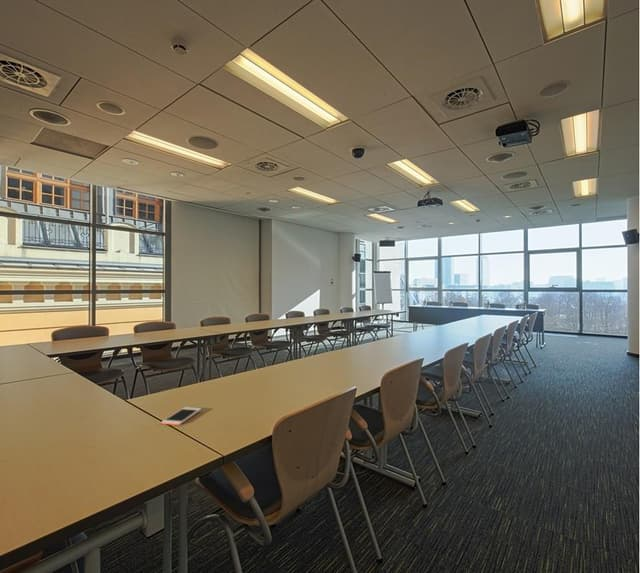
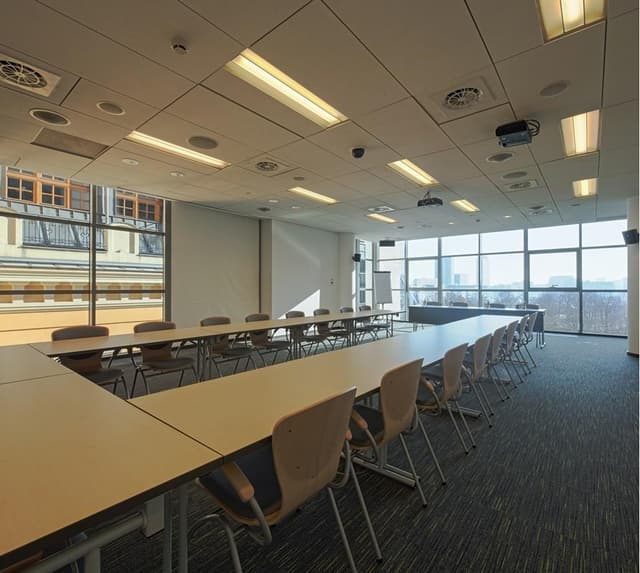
- cell phone (182, 415)
